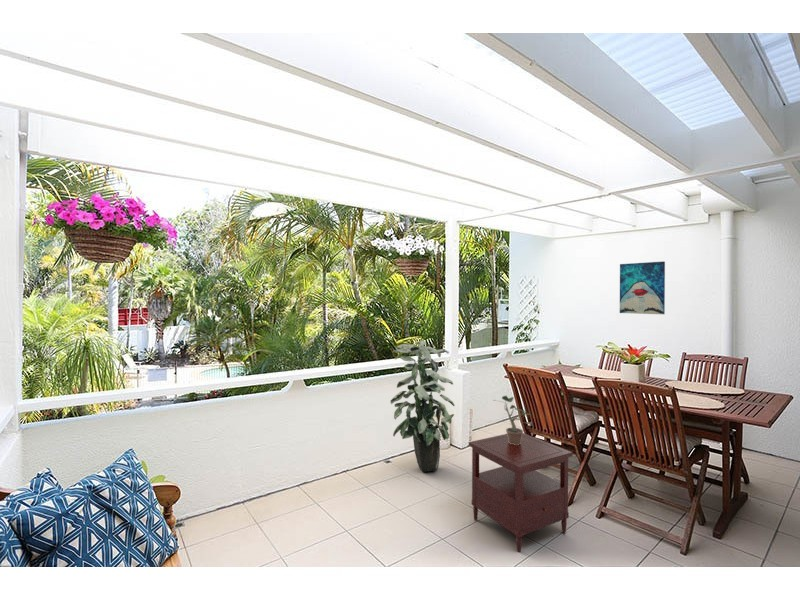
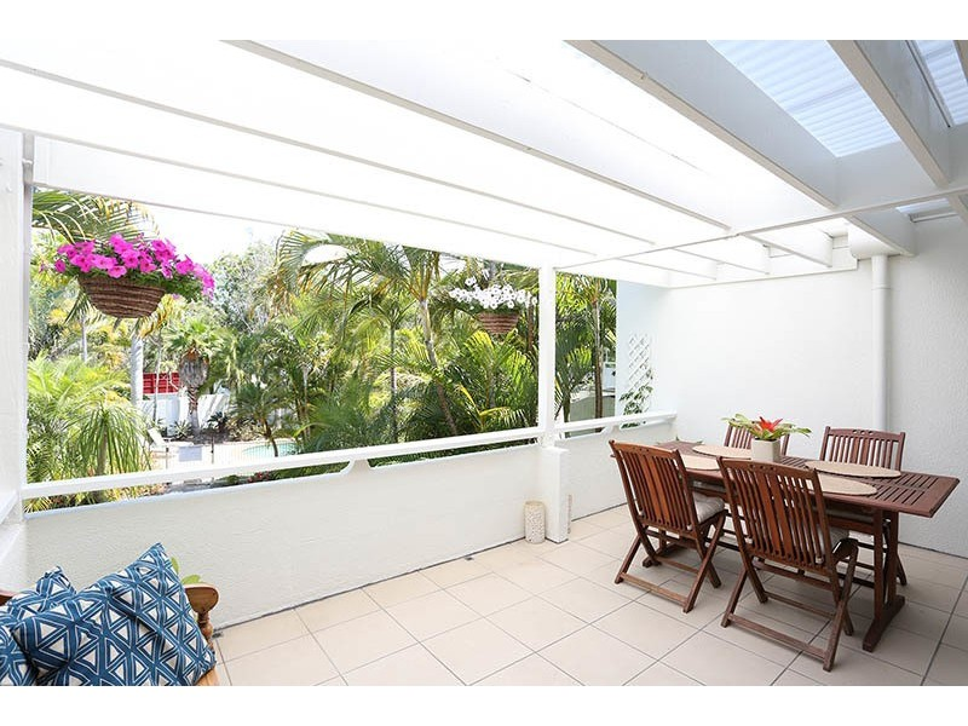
- wall art (641, 288)
- side table (518, 486)
- potted plant (513, 418)
- indoor plant (422, 403)
